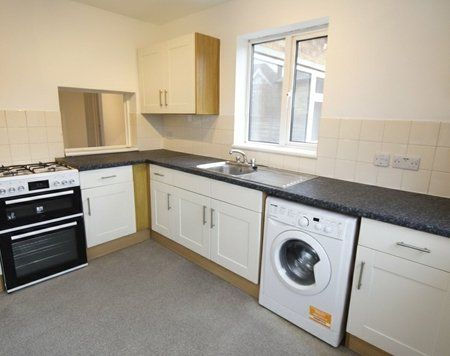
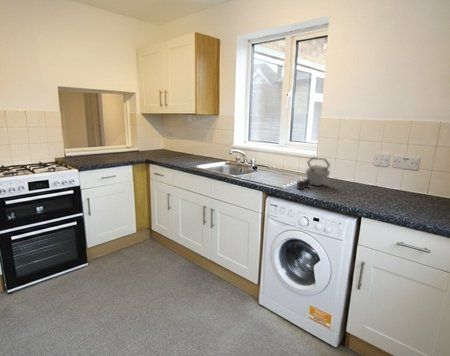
+ kettle (311, 172)
